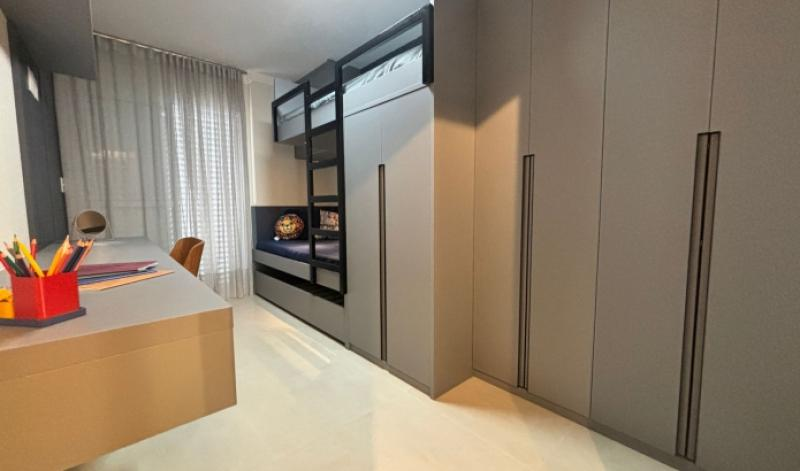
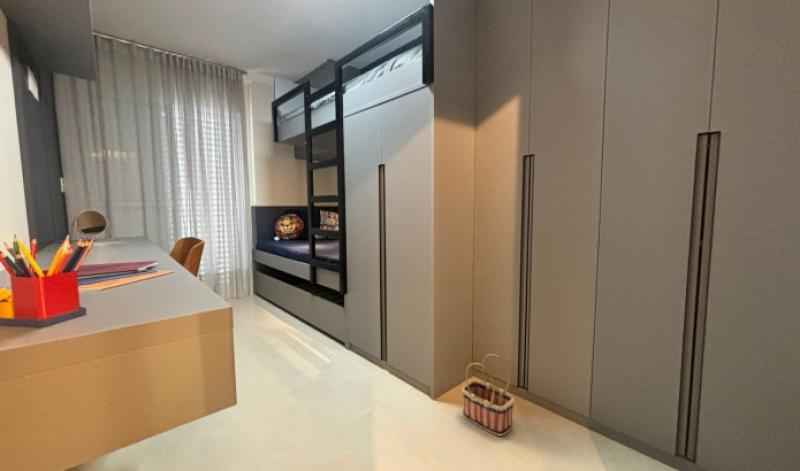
+ basket (487, 389)
